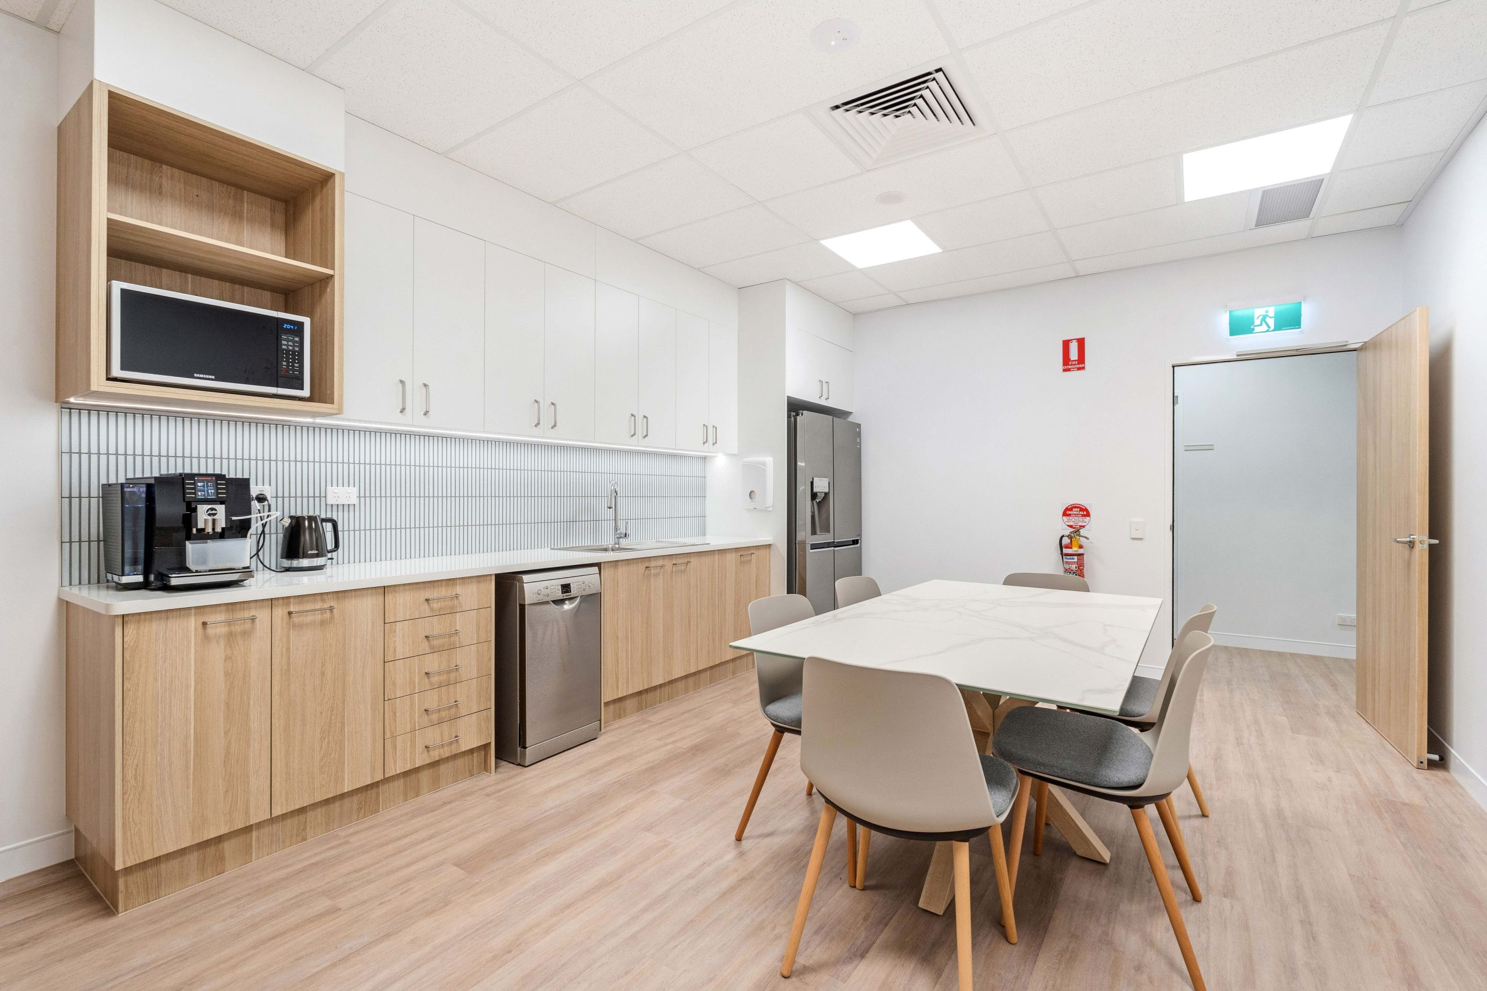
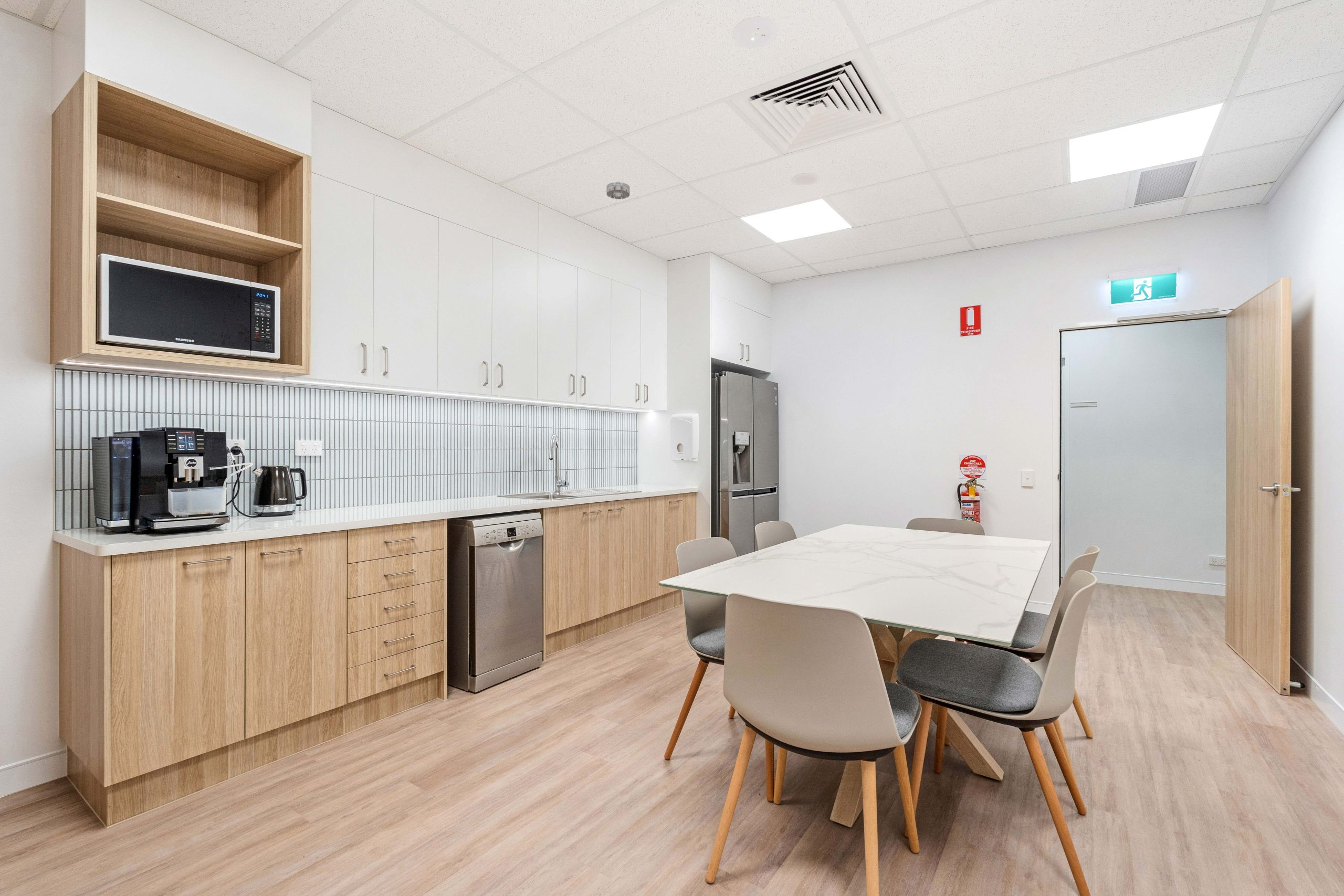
+ smoke detector (618, 190)
